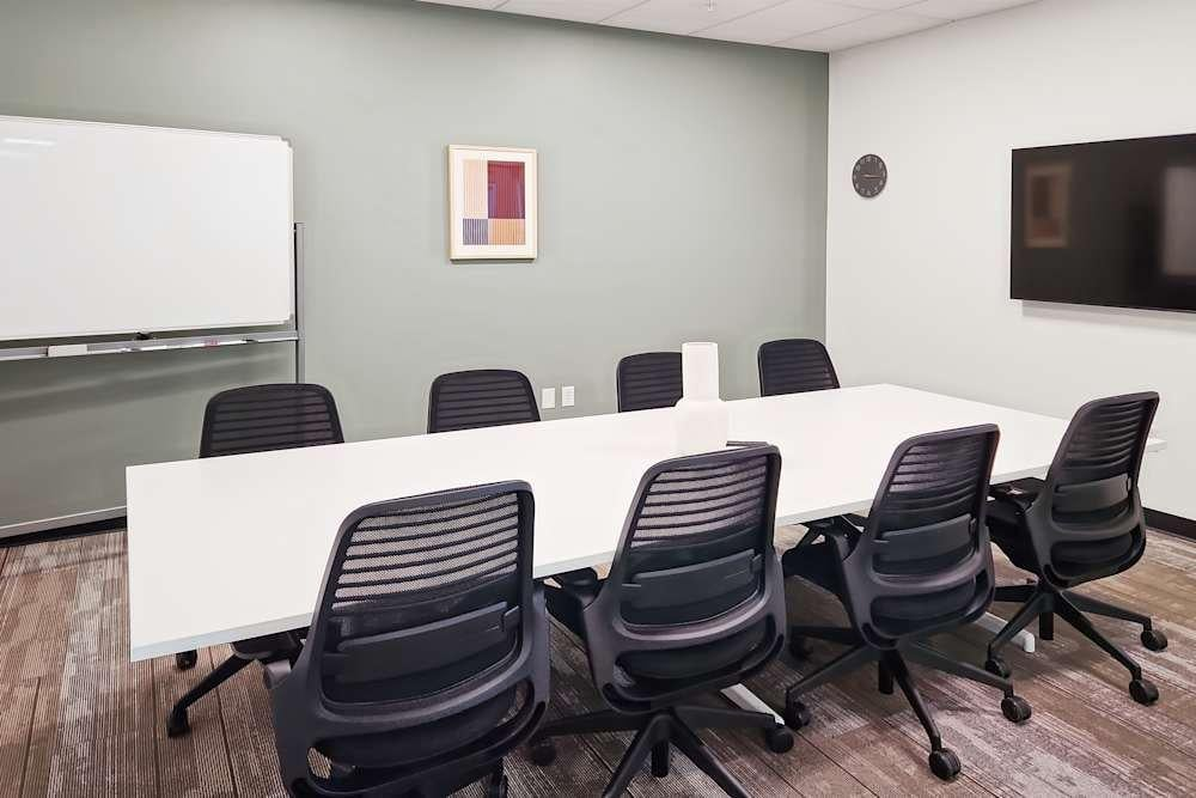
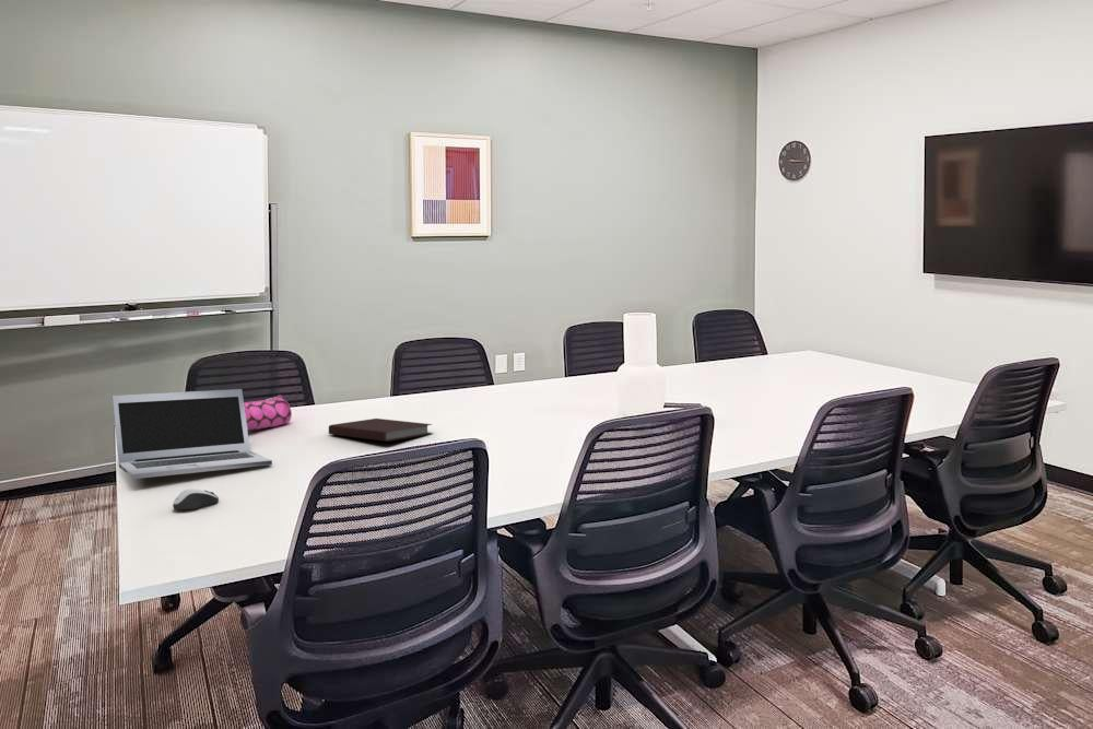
+ notebook (380, 428)
+ pencil case (258, 413)
+ laptop (191, 431)
+ computer mouse (196, 497)
